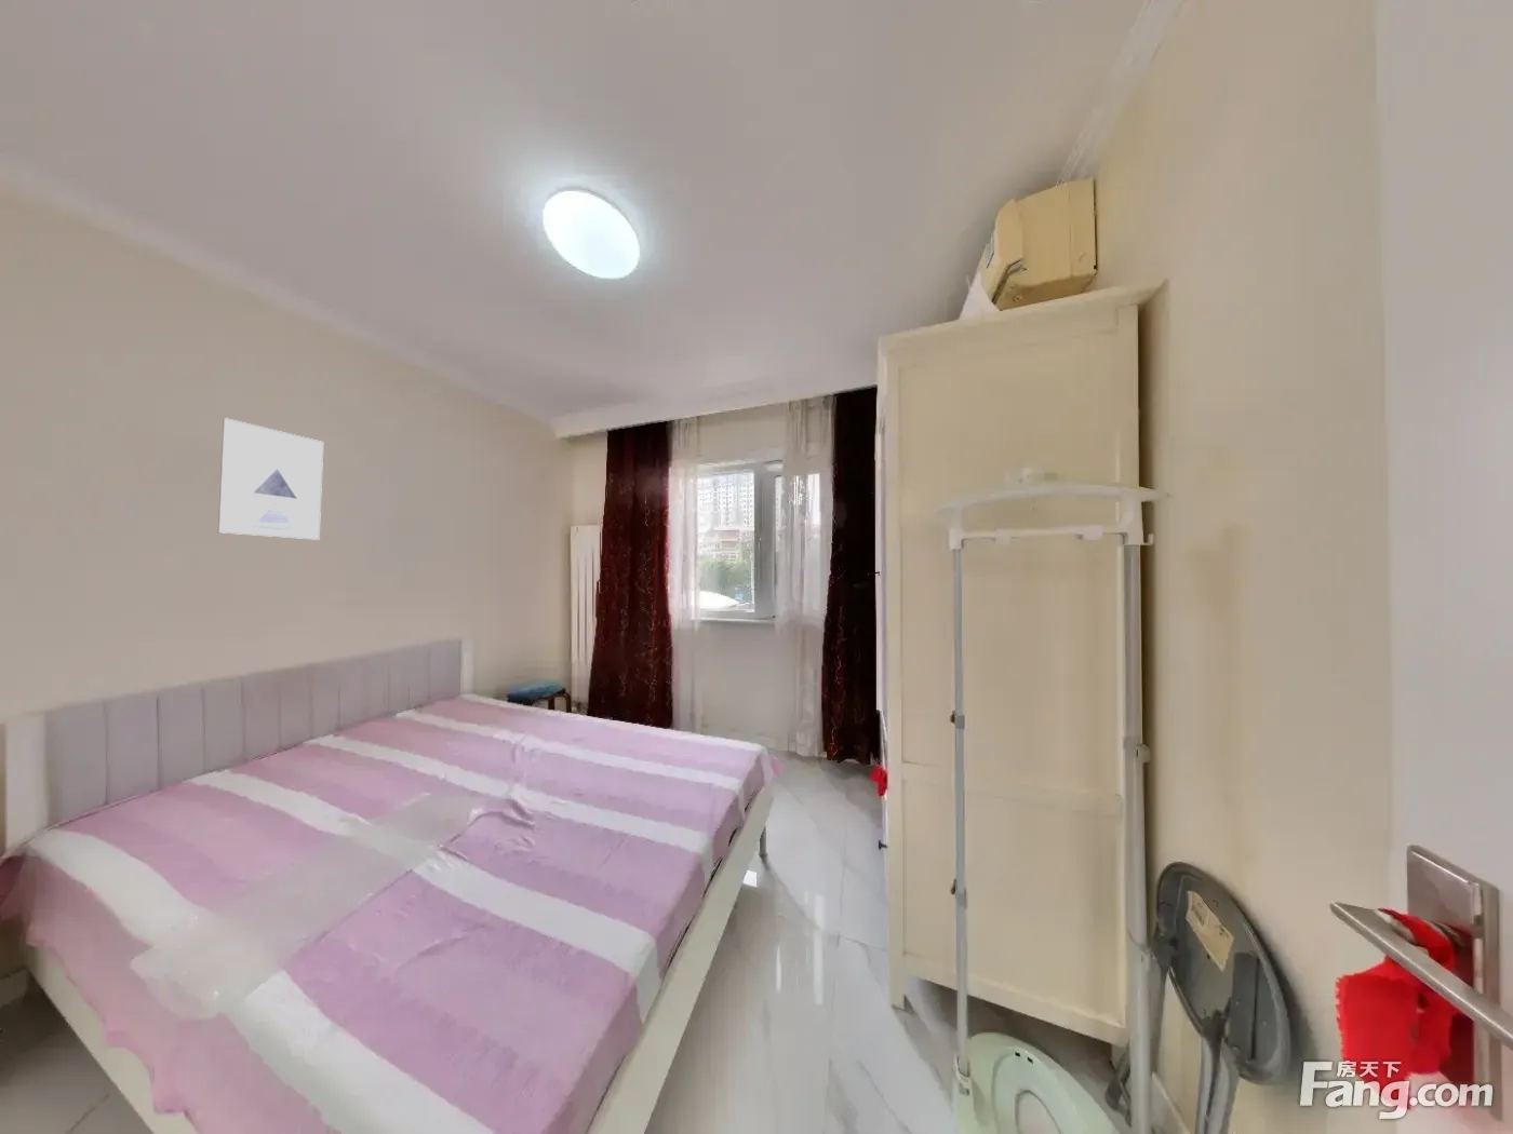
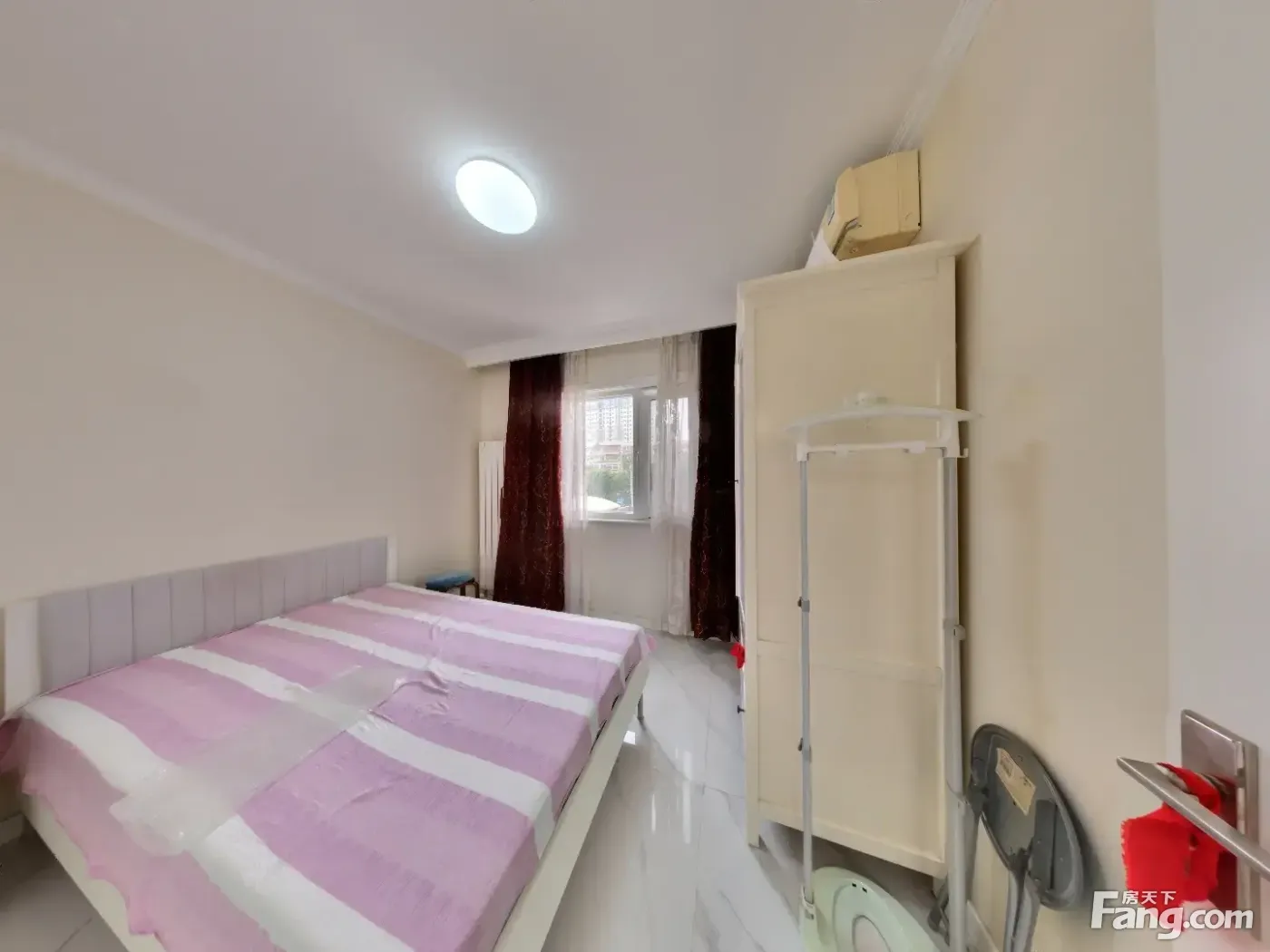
- wall art (274, 482)
